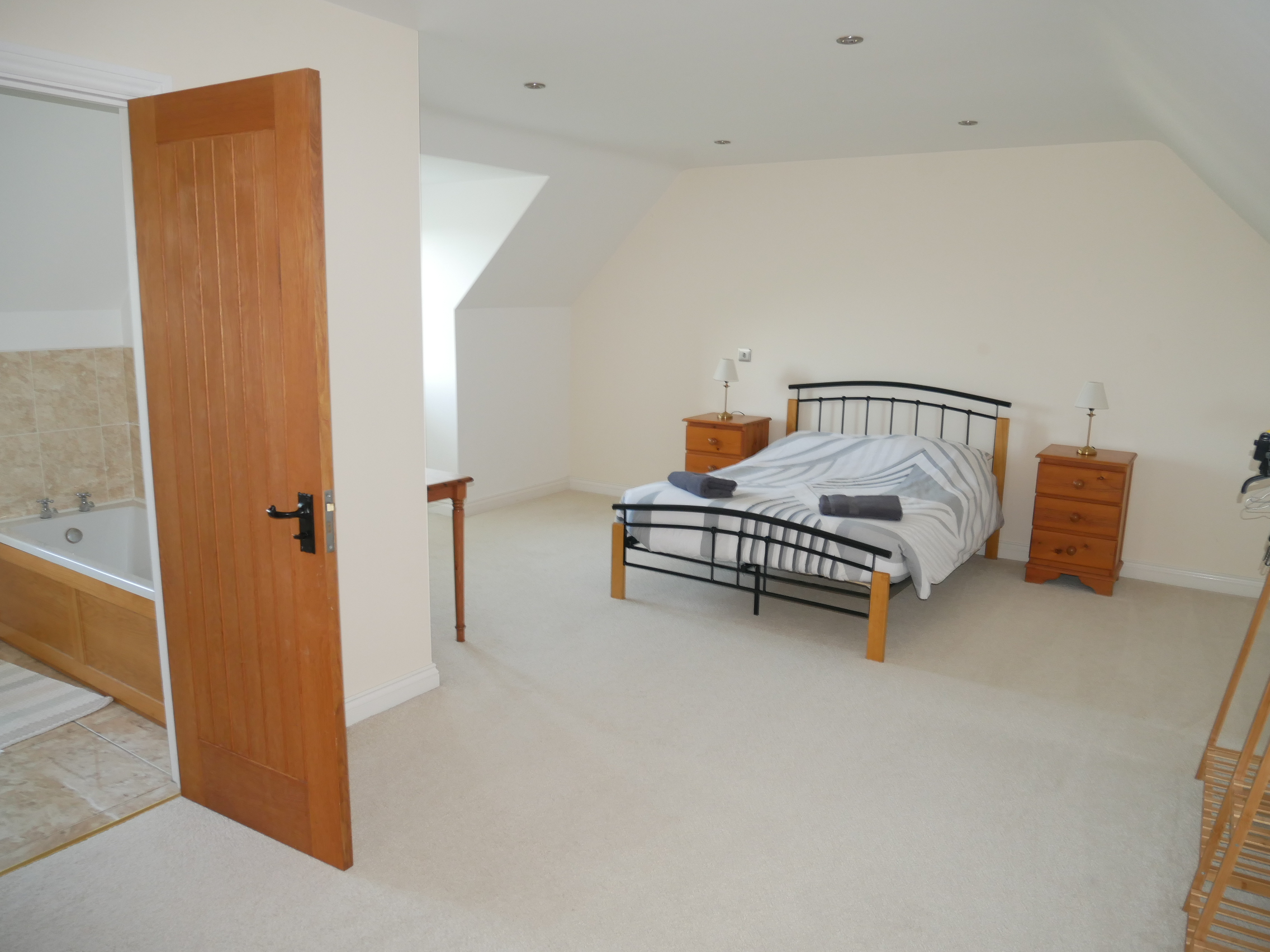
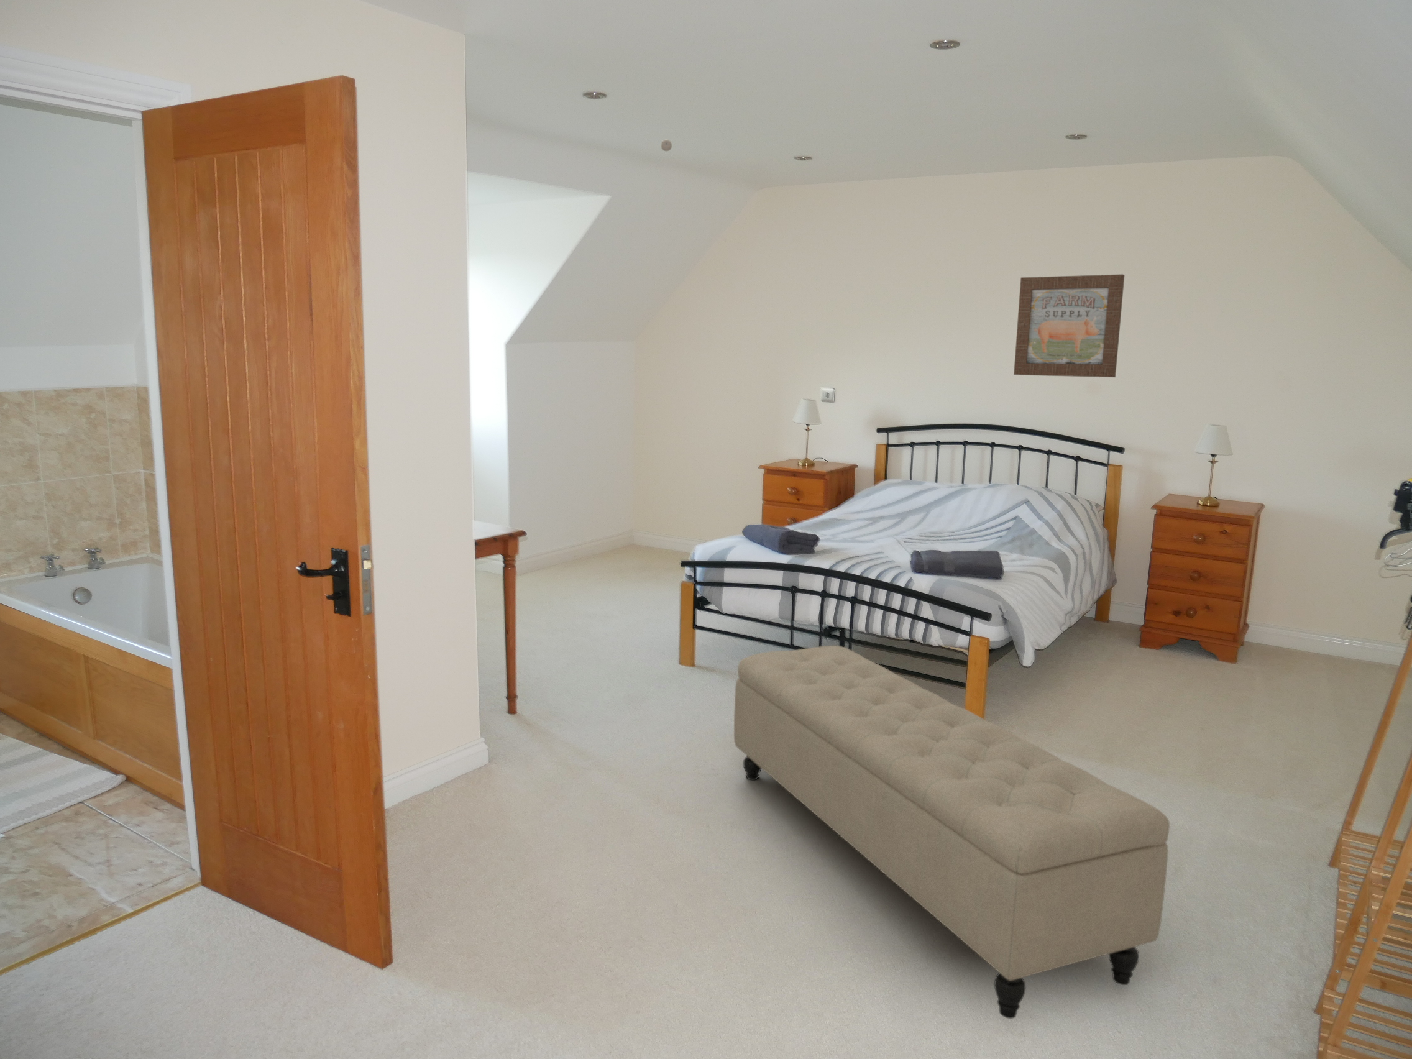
+ eyeball (666, 146)
+ wall art (1067, 326)
+ bench (905, 789)
